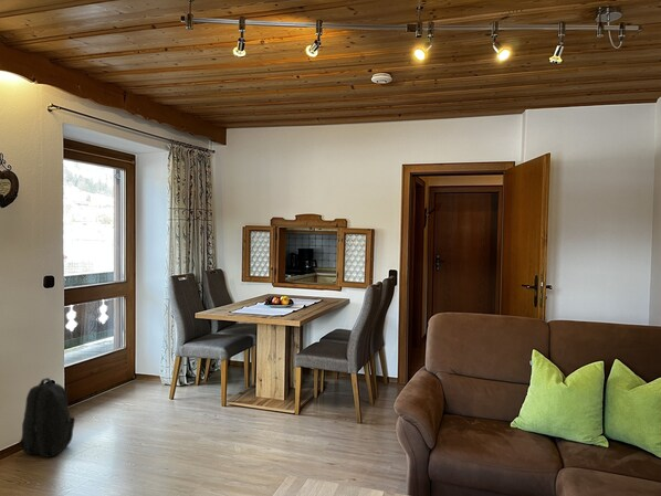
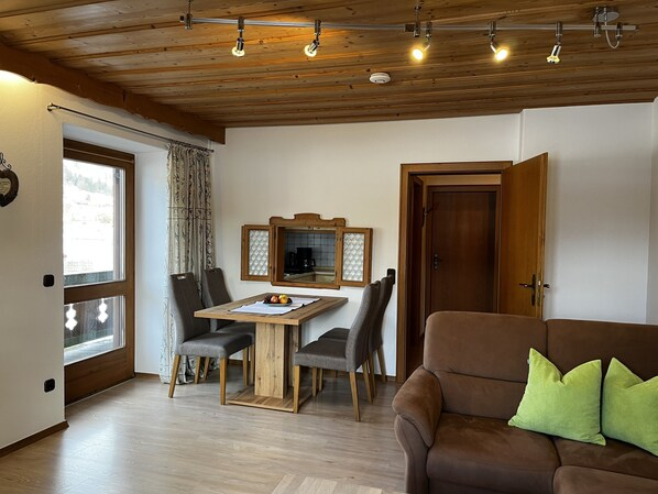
- backpack (46, 414)
